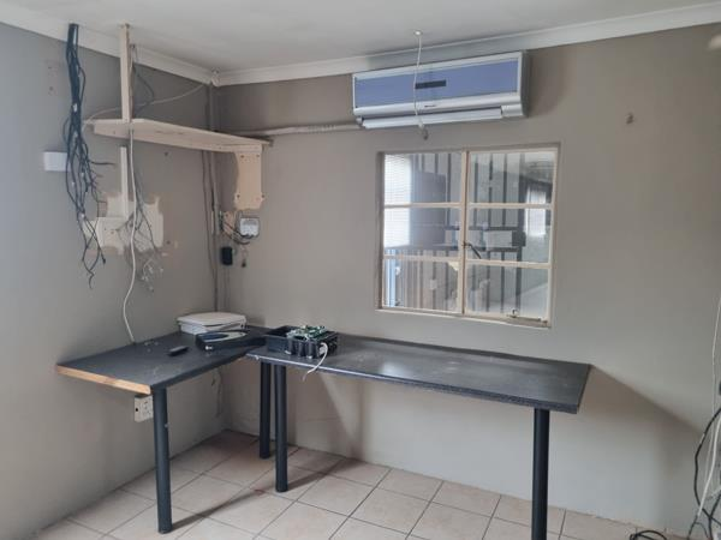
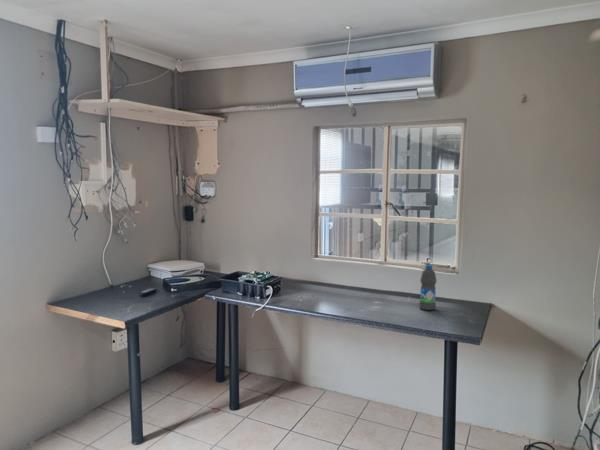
+ water bottle (428, 287)
